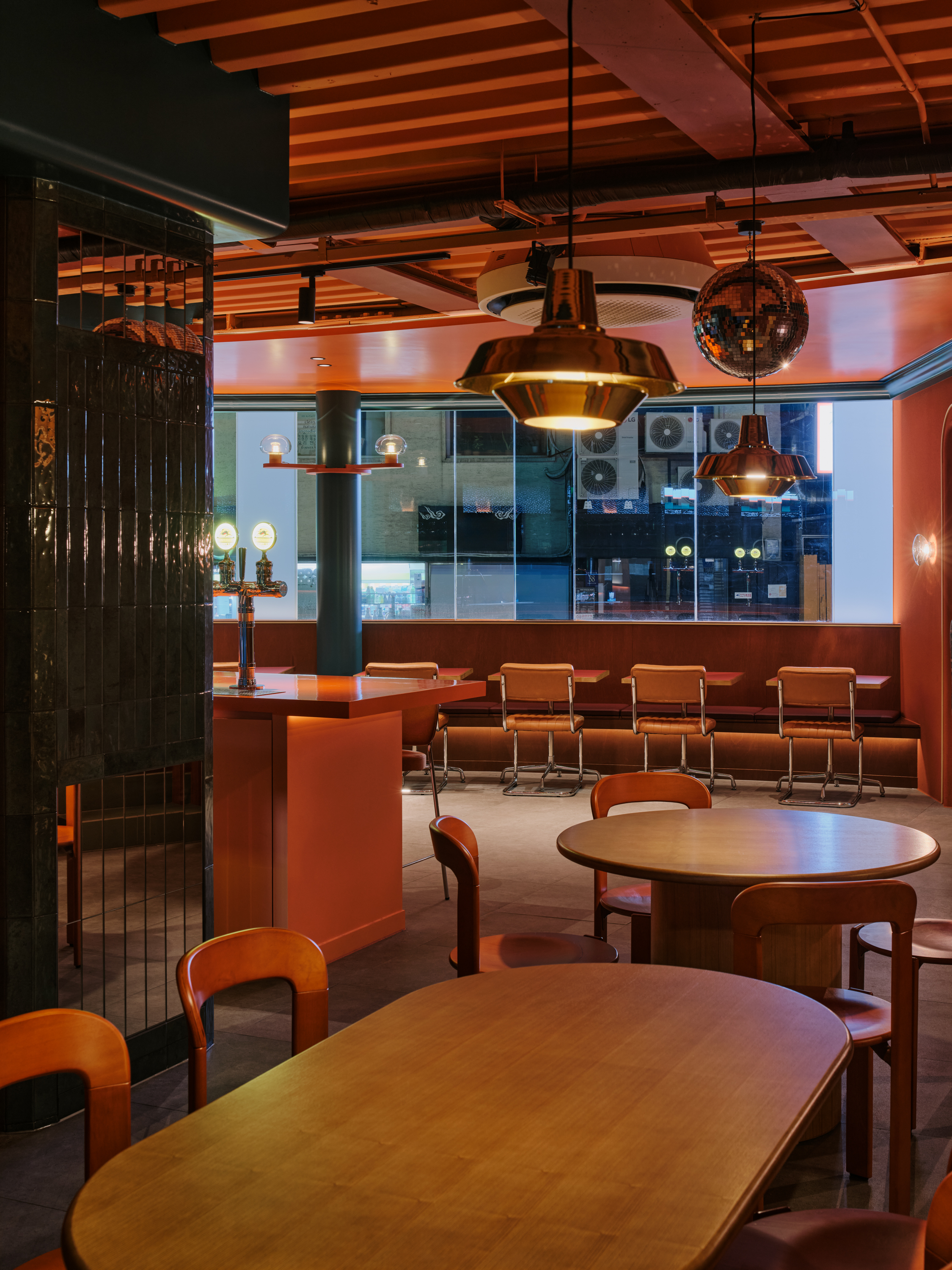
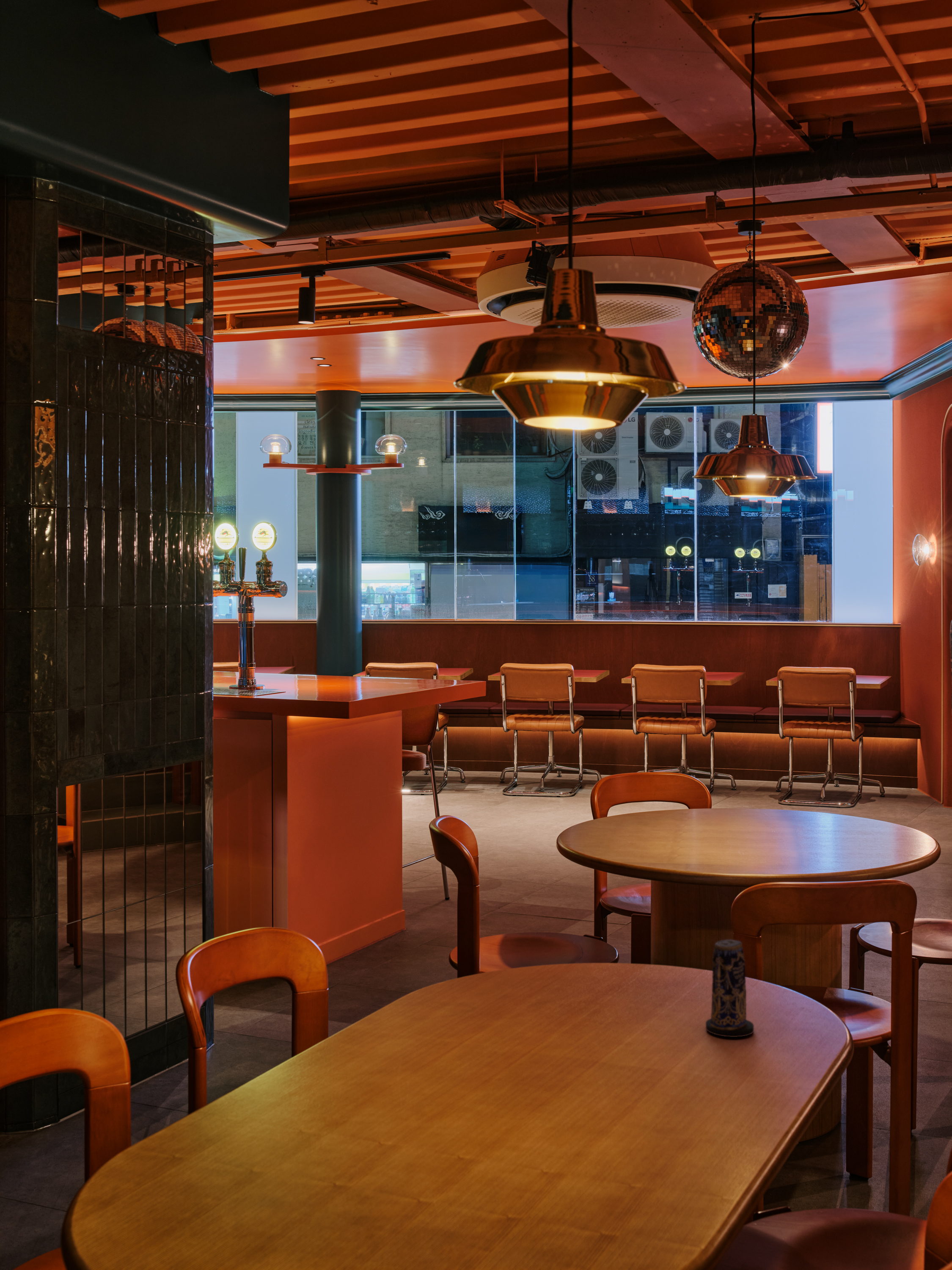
+ candle (729, 986)
